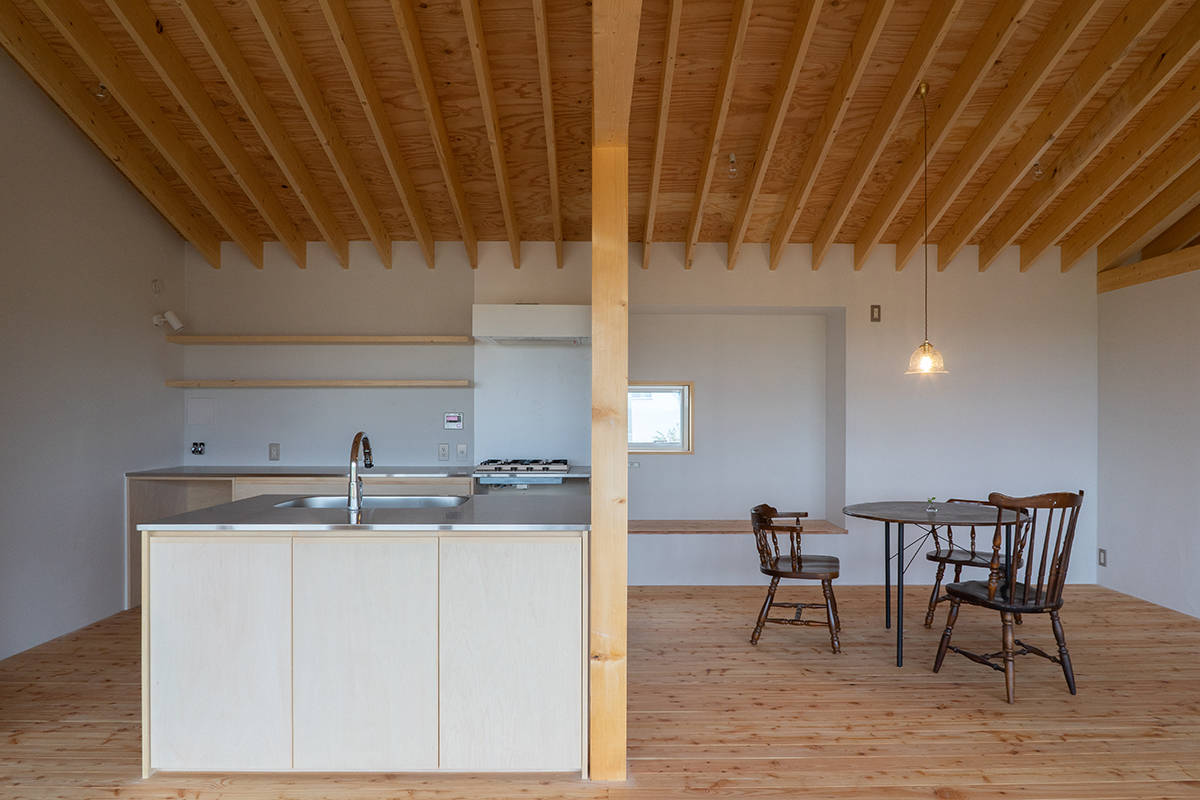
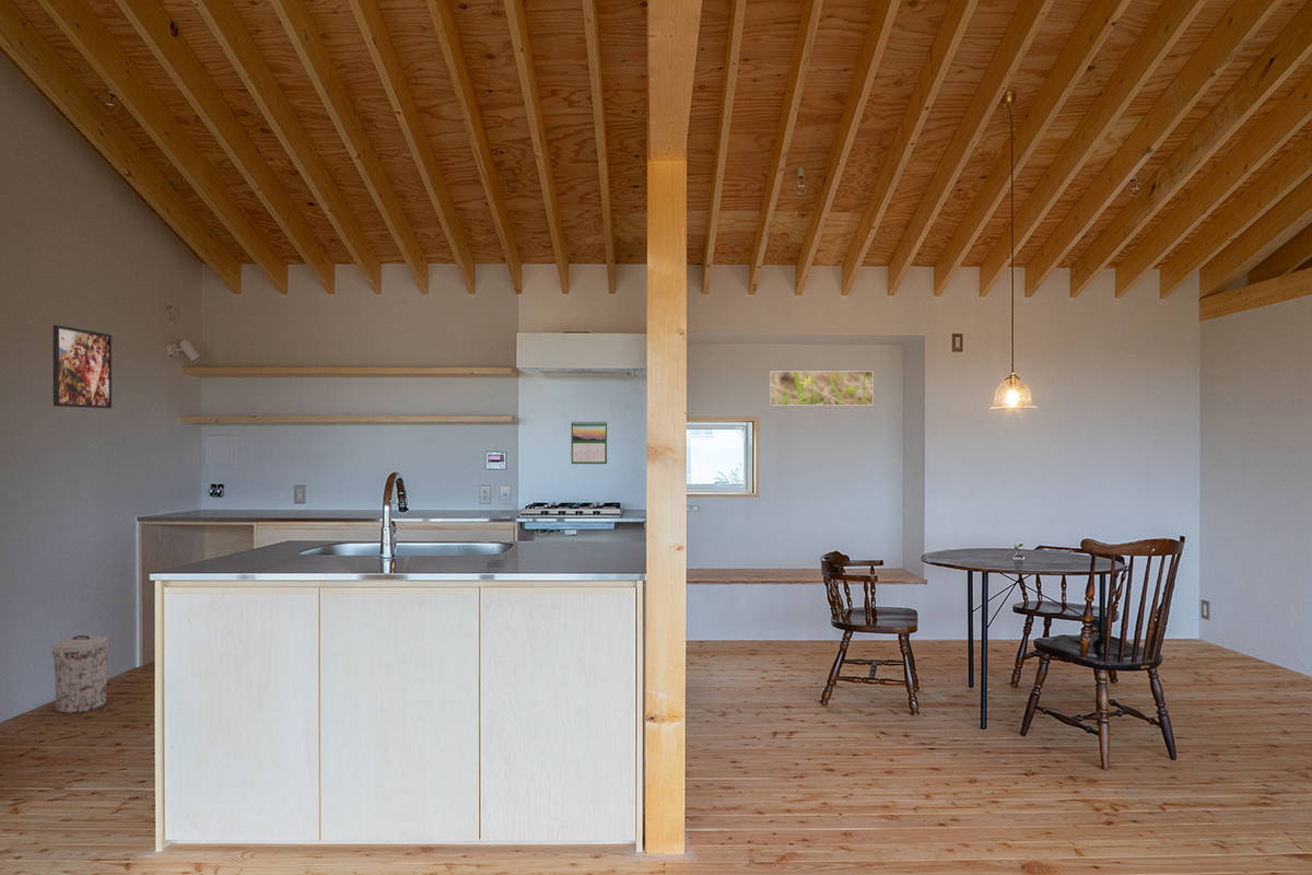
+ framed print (83, 369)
+ calendar (588, 442)
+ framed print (821, 388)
+ trash can (81, 670)
